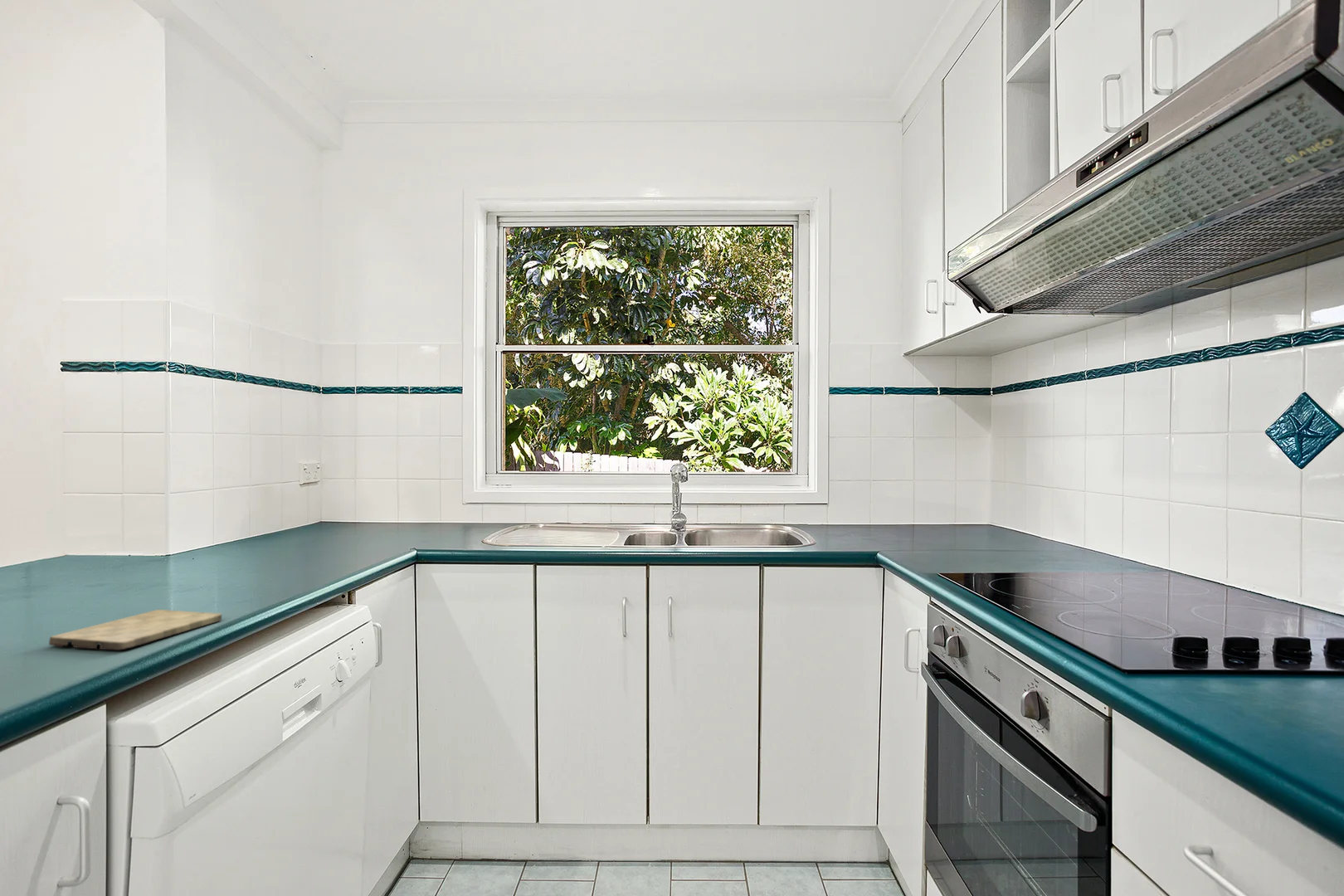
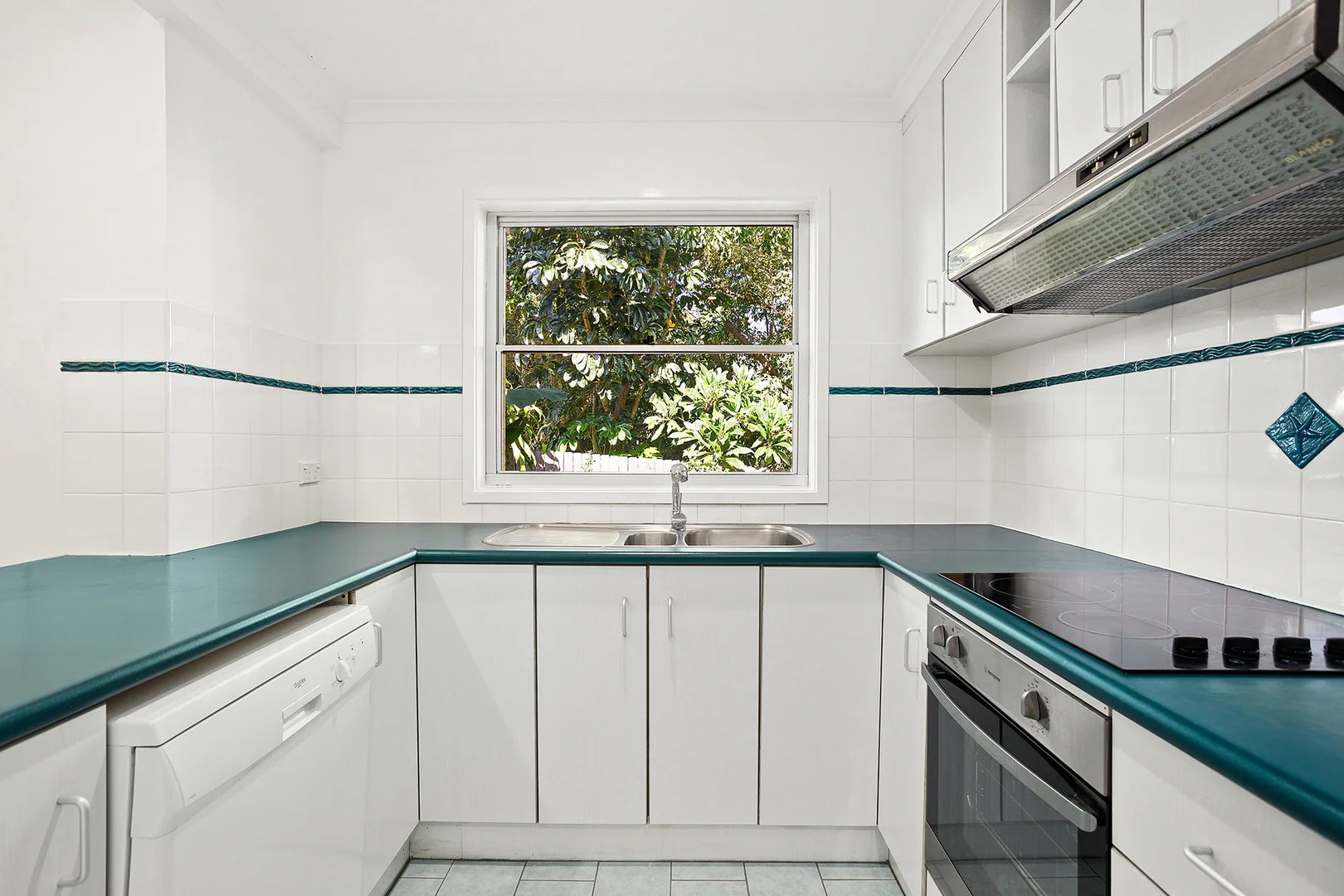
- cutting board (141, 627)
